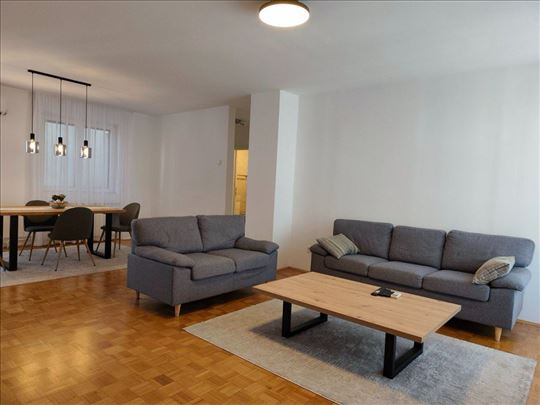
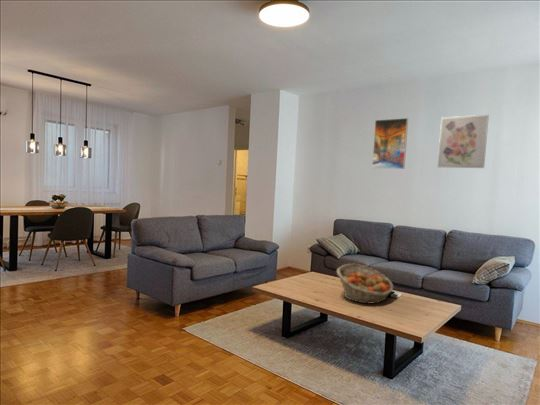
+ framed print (389, 144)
+ wall art (462, 142)
+ fruit basket (364, 282)
